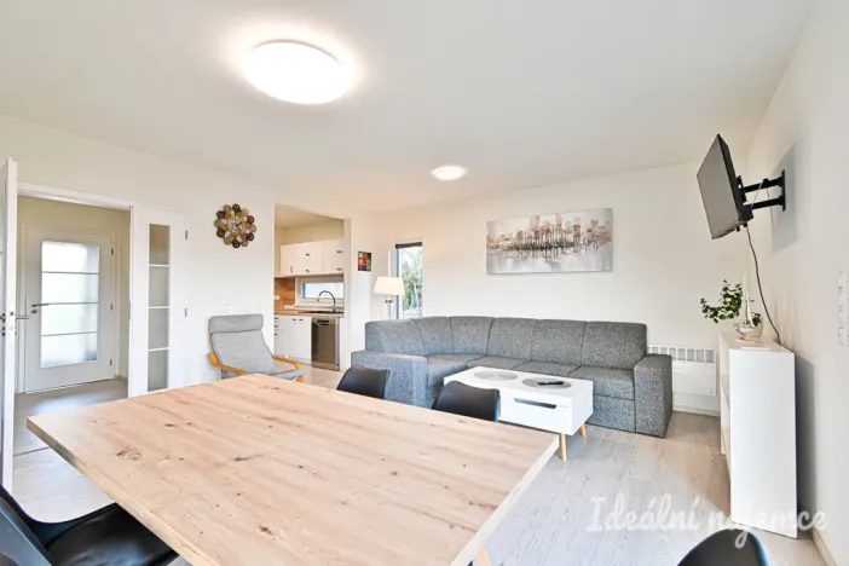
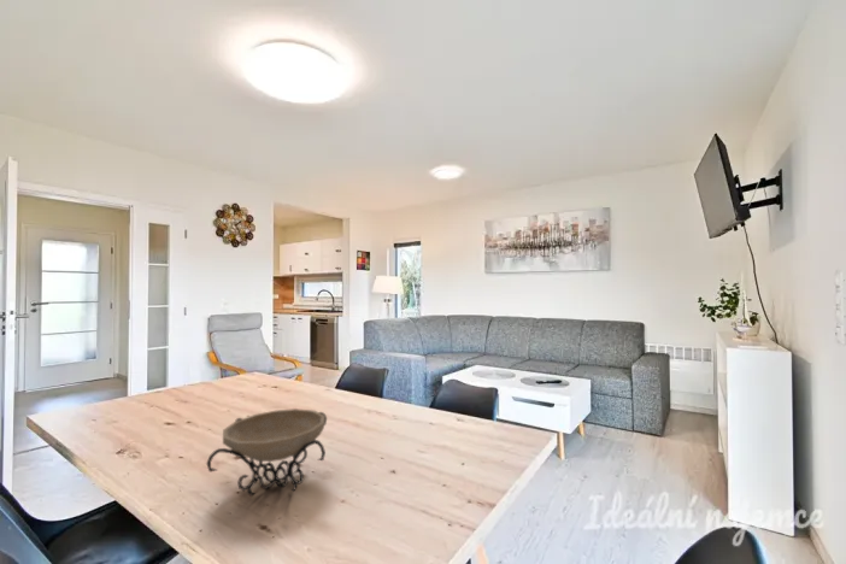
+ decorative bowl (275, 454)
